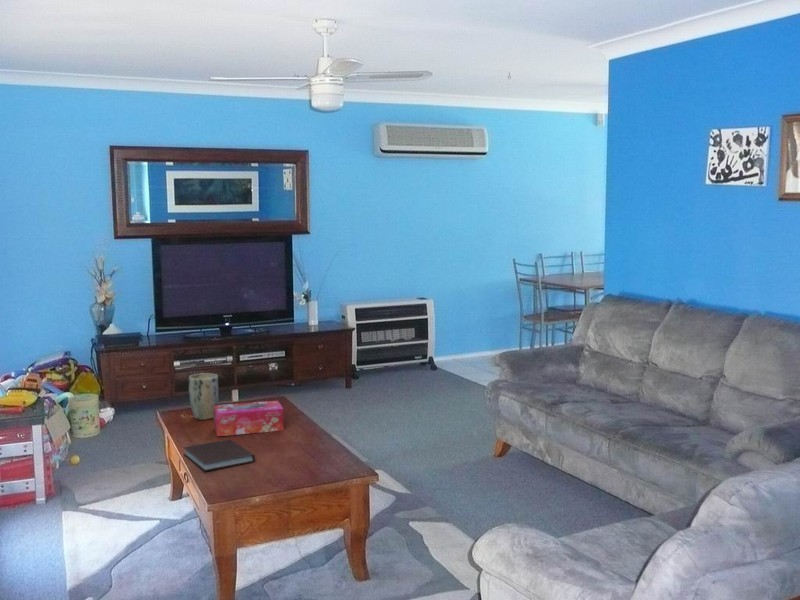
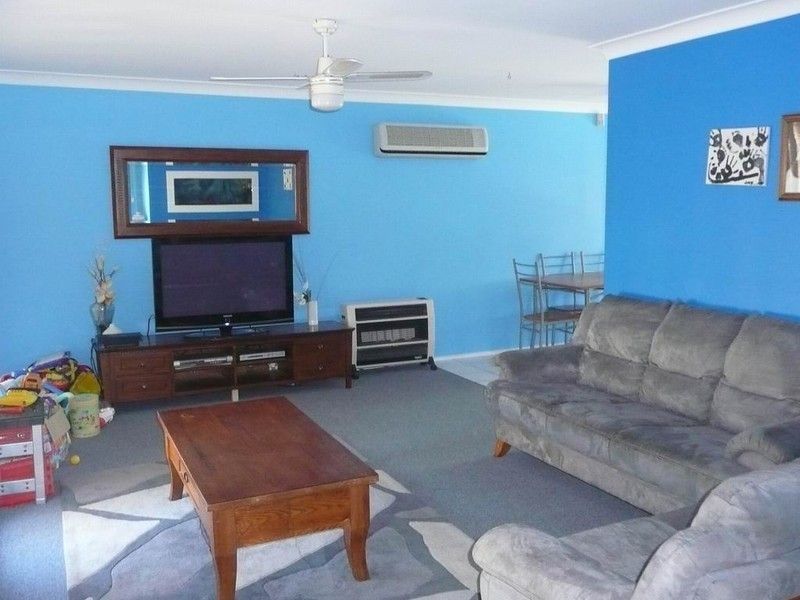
- tissue box (248, 417)
- notebook (218, 454)
- plant pot (203, 396)
